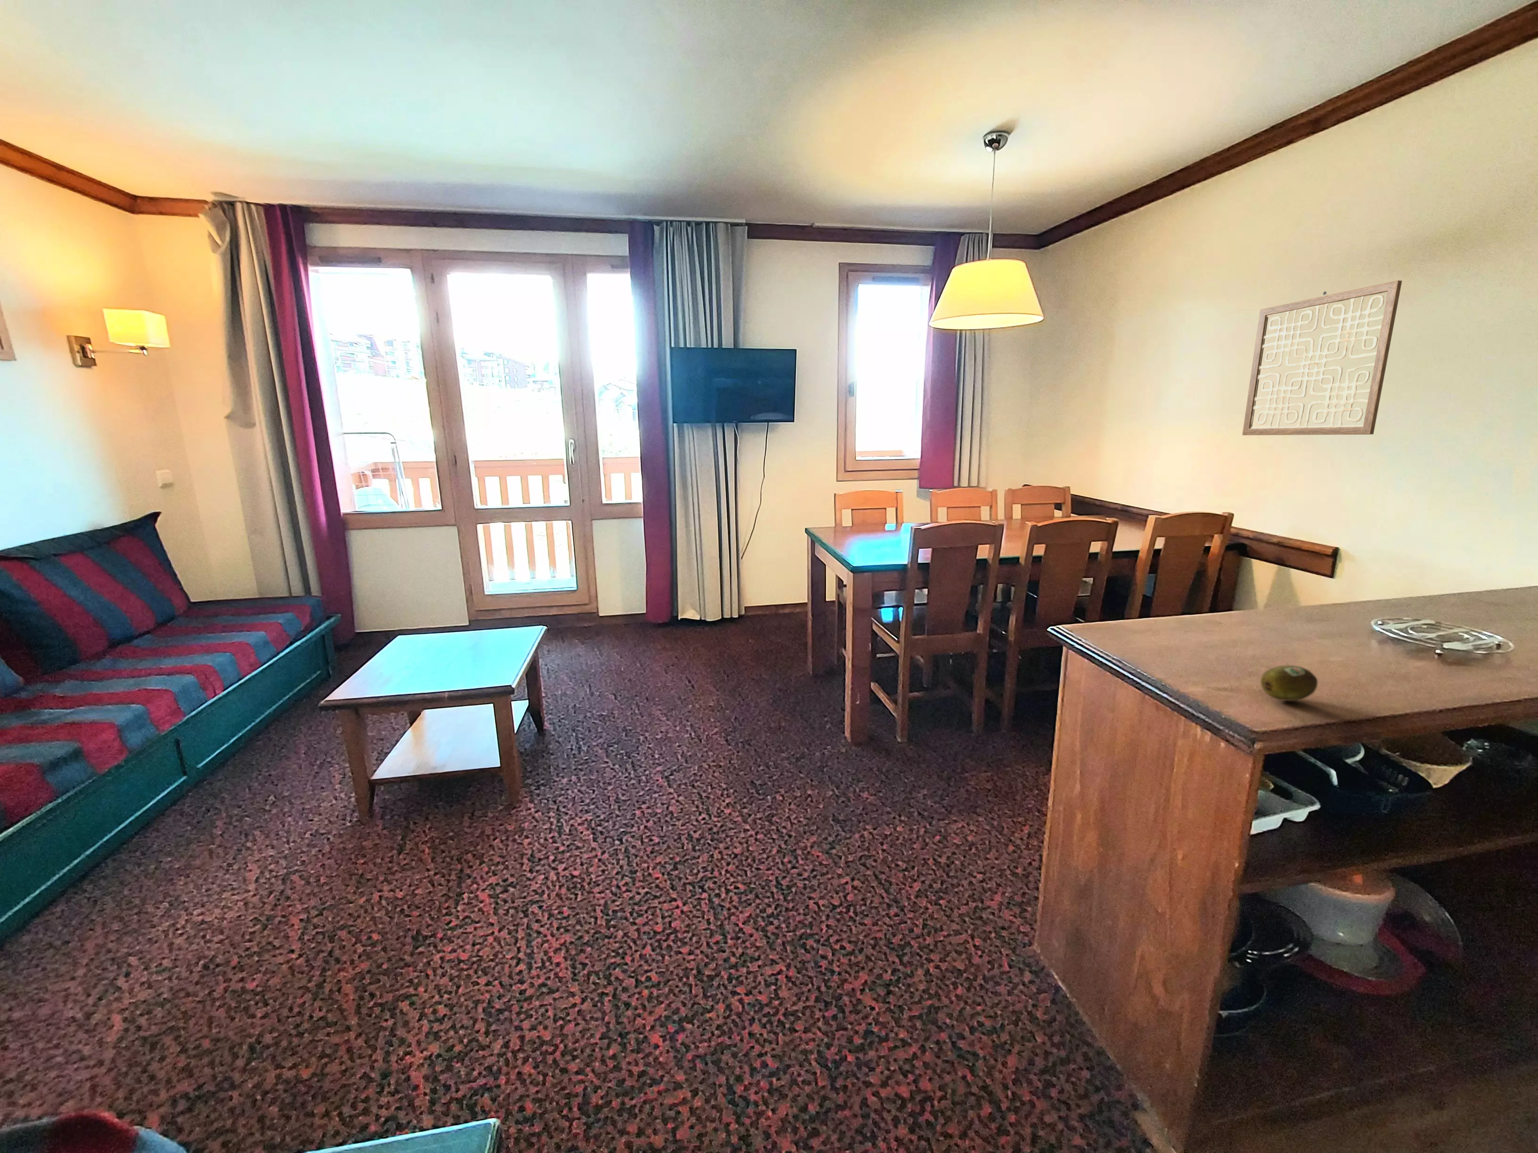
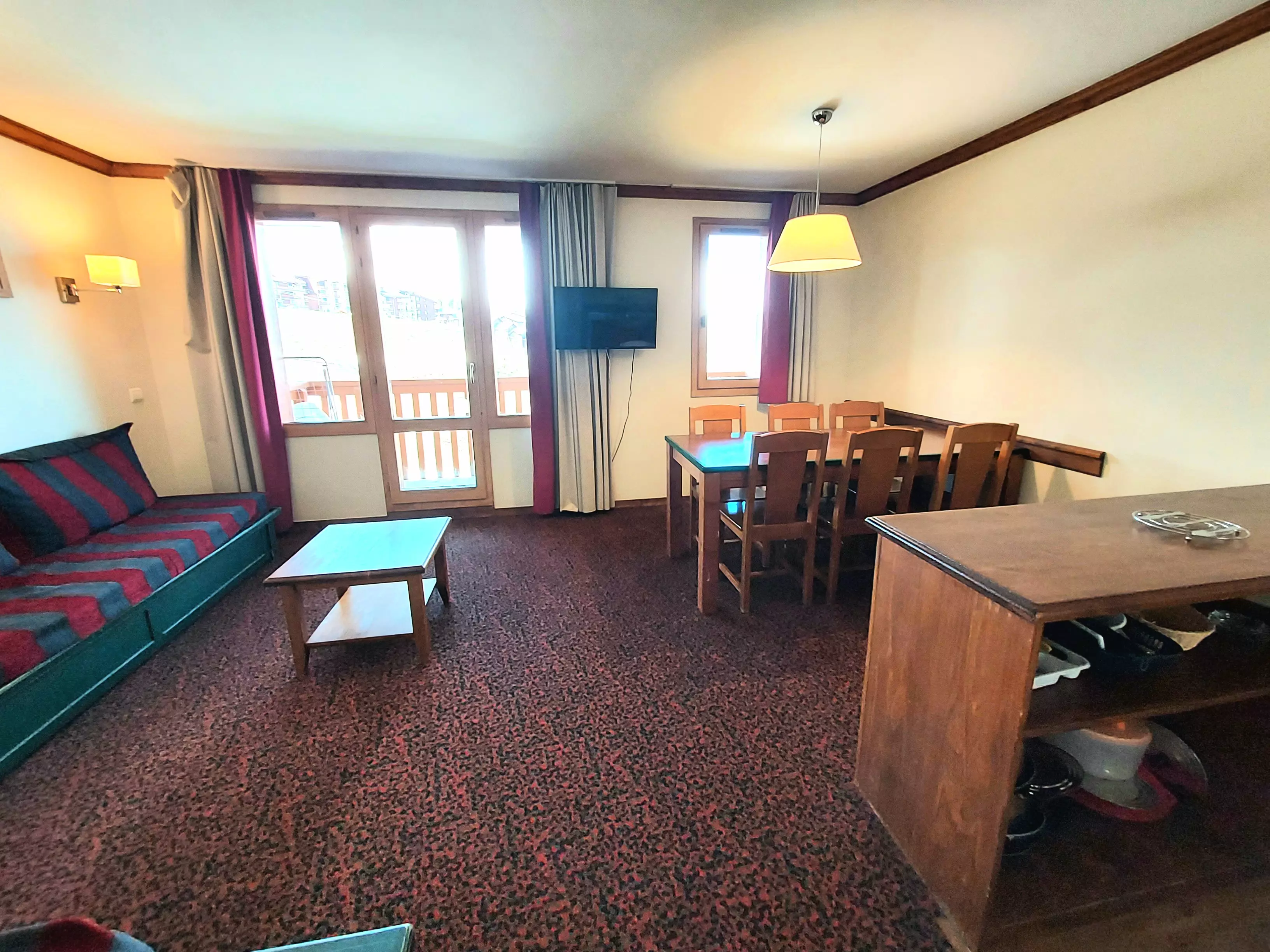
- fruit (1289, 683)
- wall art (1313, 363)
